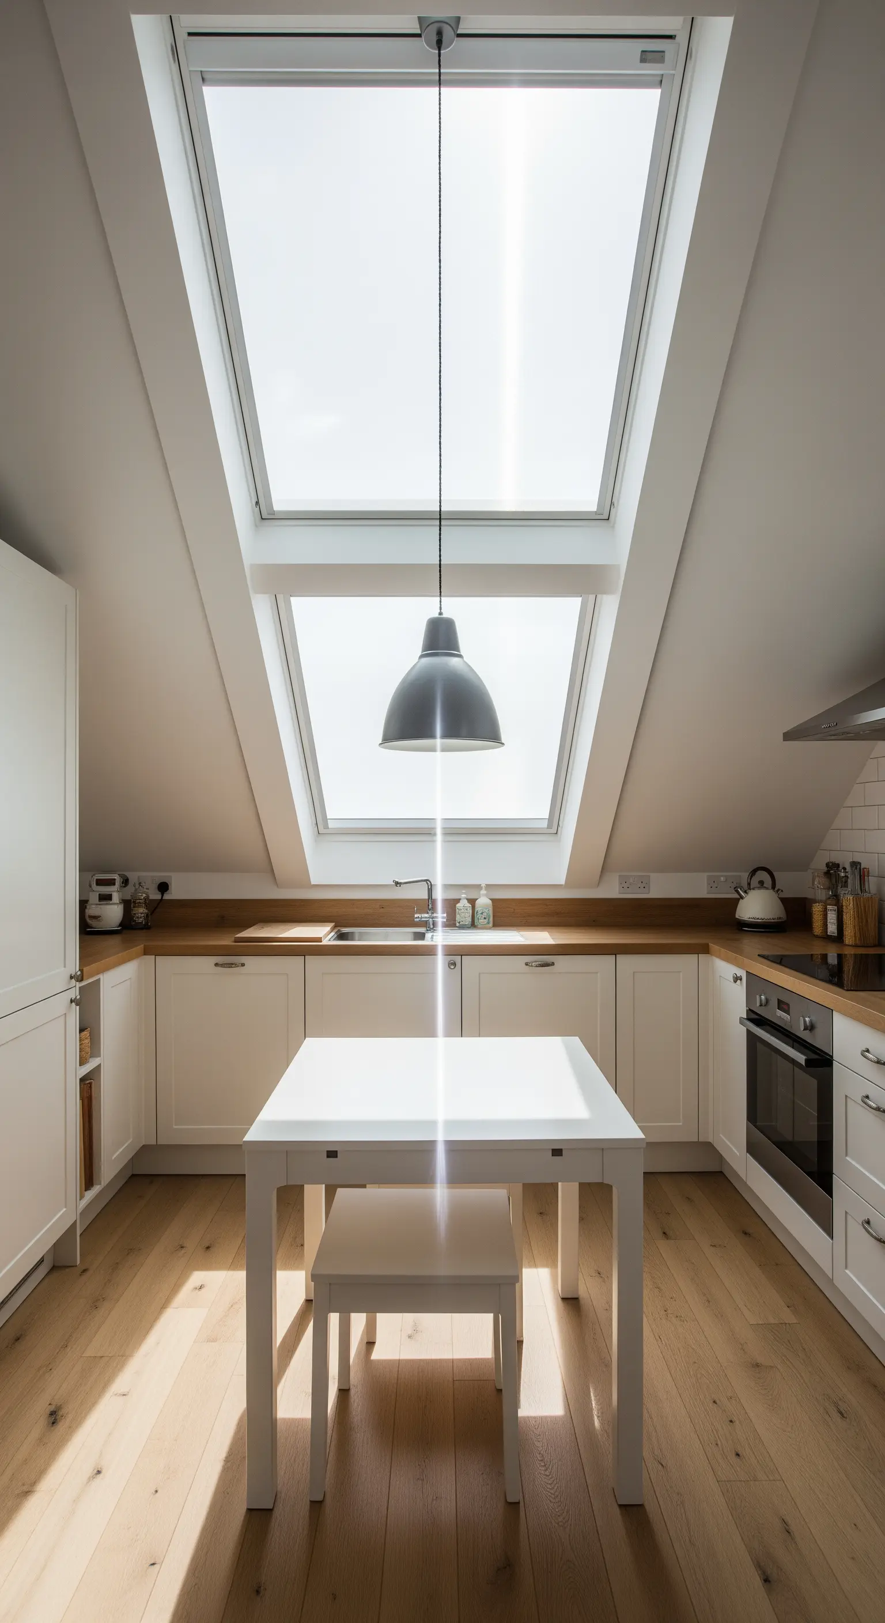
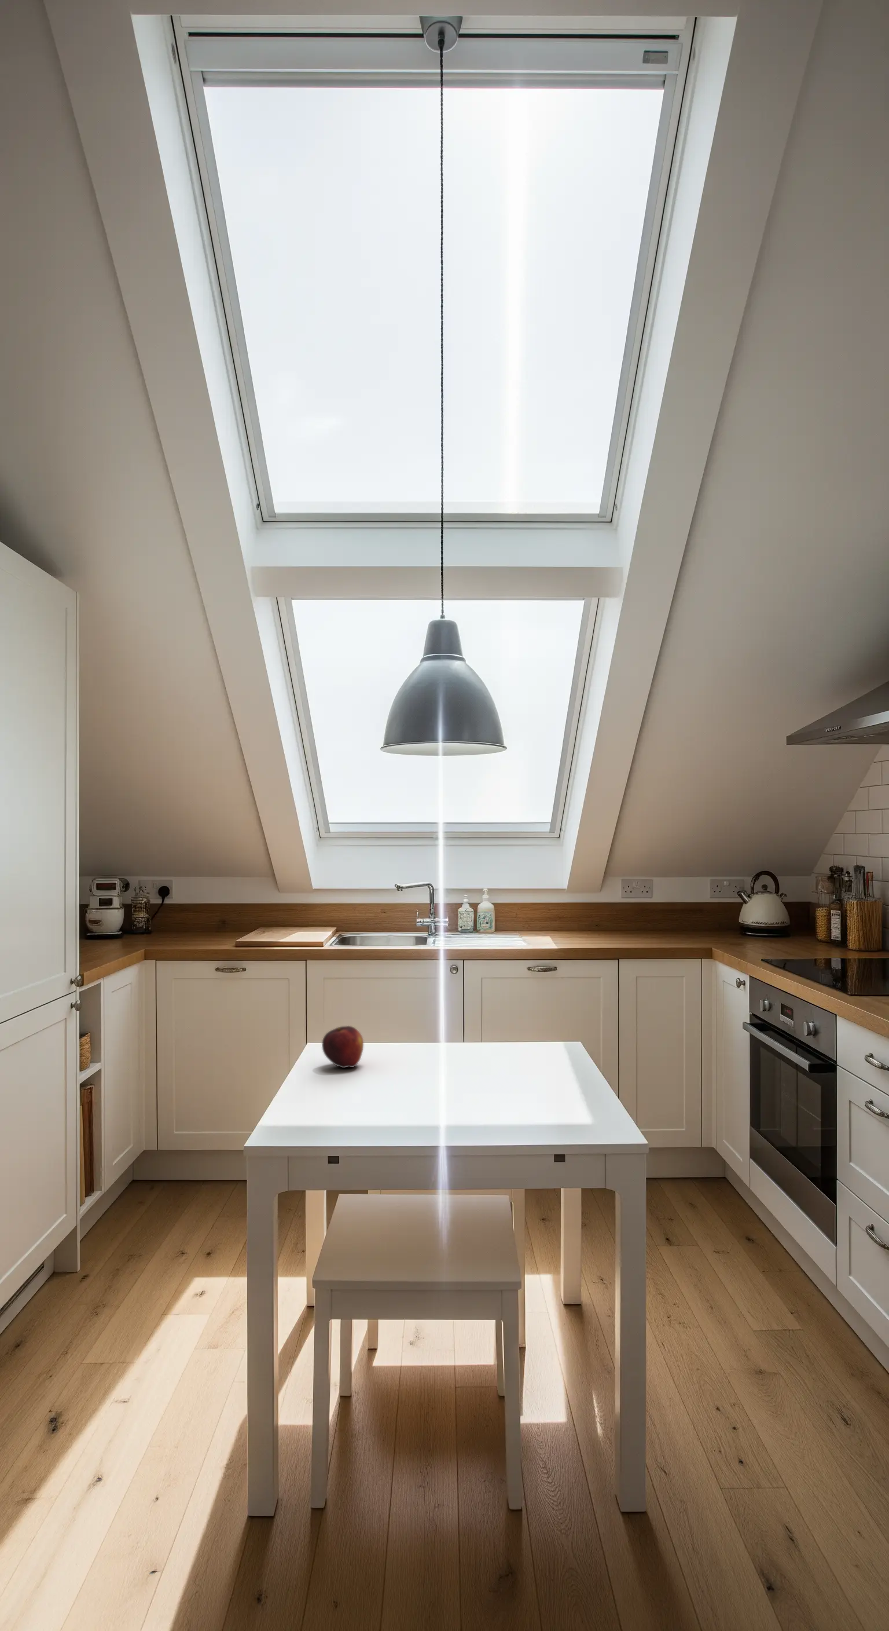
+ fruit (343, 1046)
